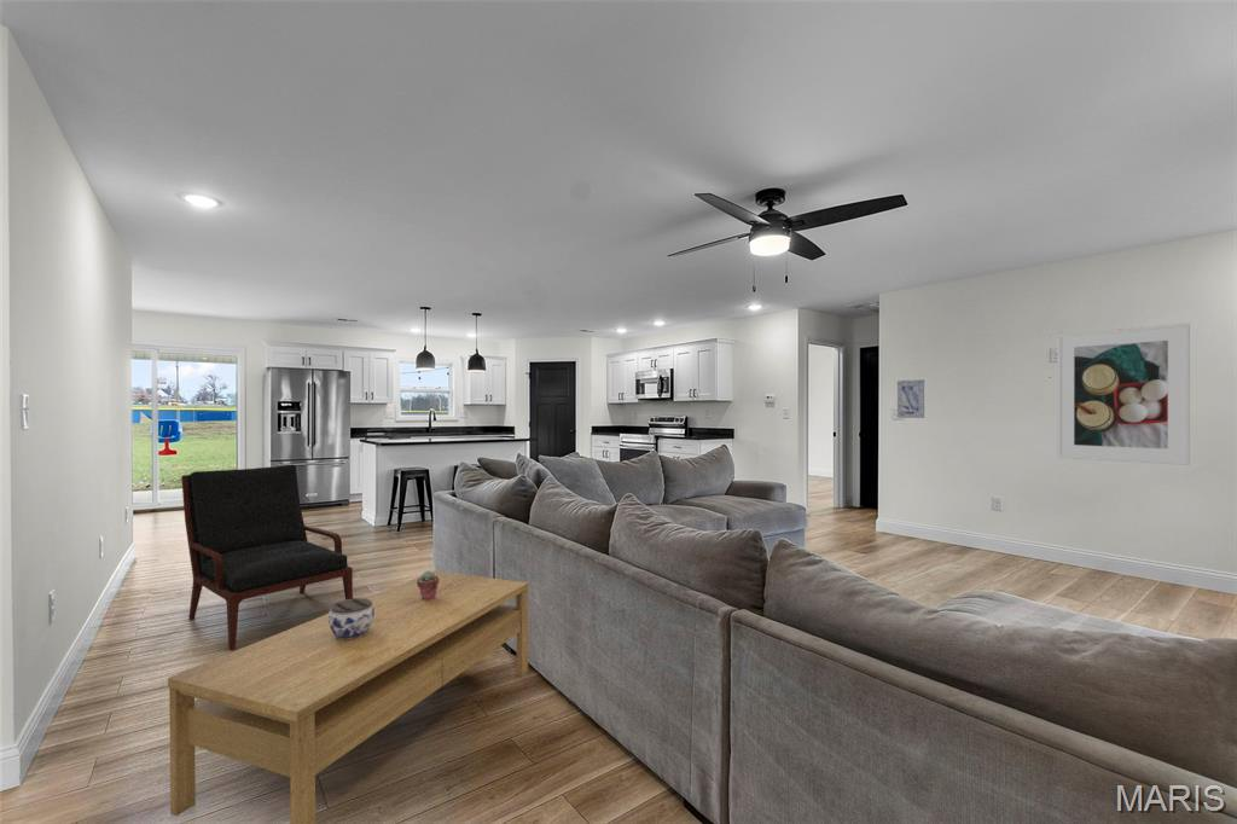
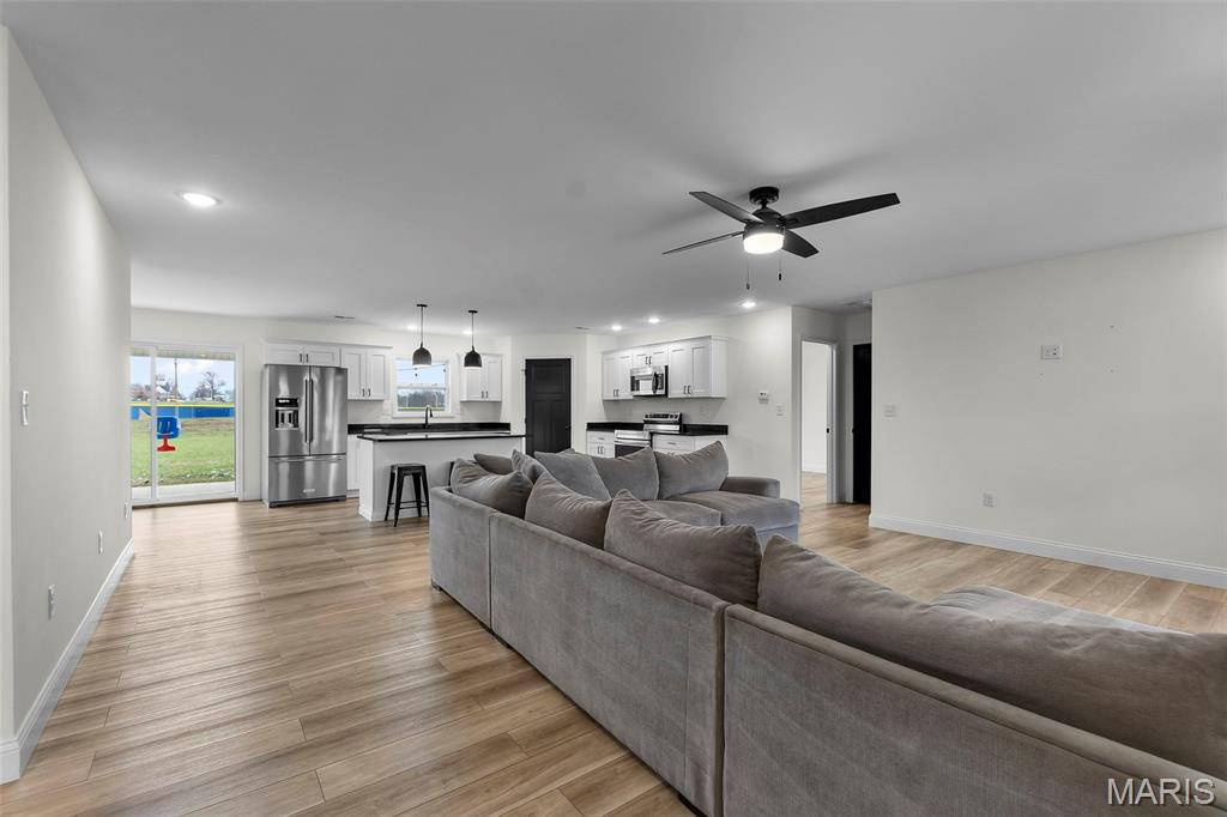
- armchair (267, 542)
- wall art (910, 399)
- potted succulent (428, 584)
- coffee table (387, 673)
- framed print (1119, 395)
- jar (352, 617)
